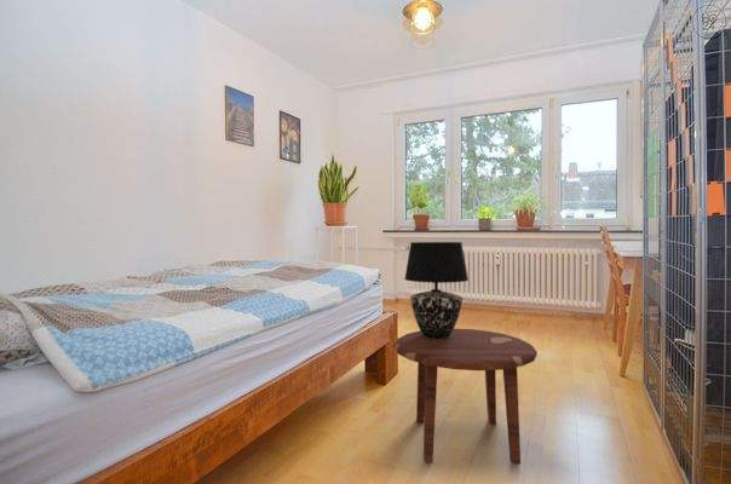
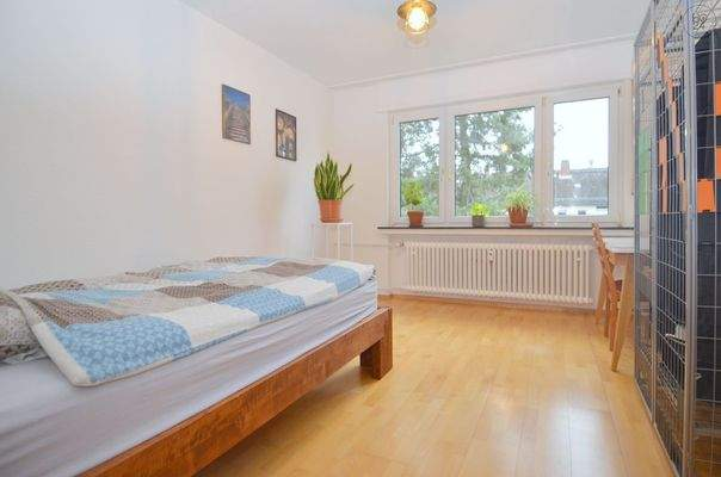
- table lamp (436, 288)
- side table (462, 369)
